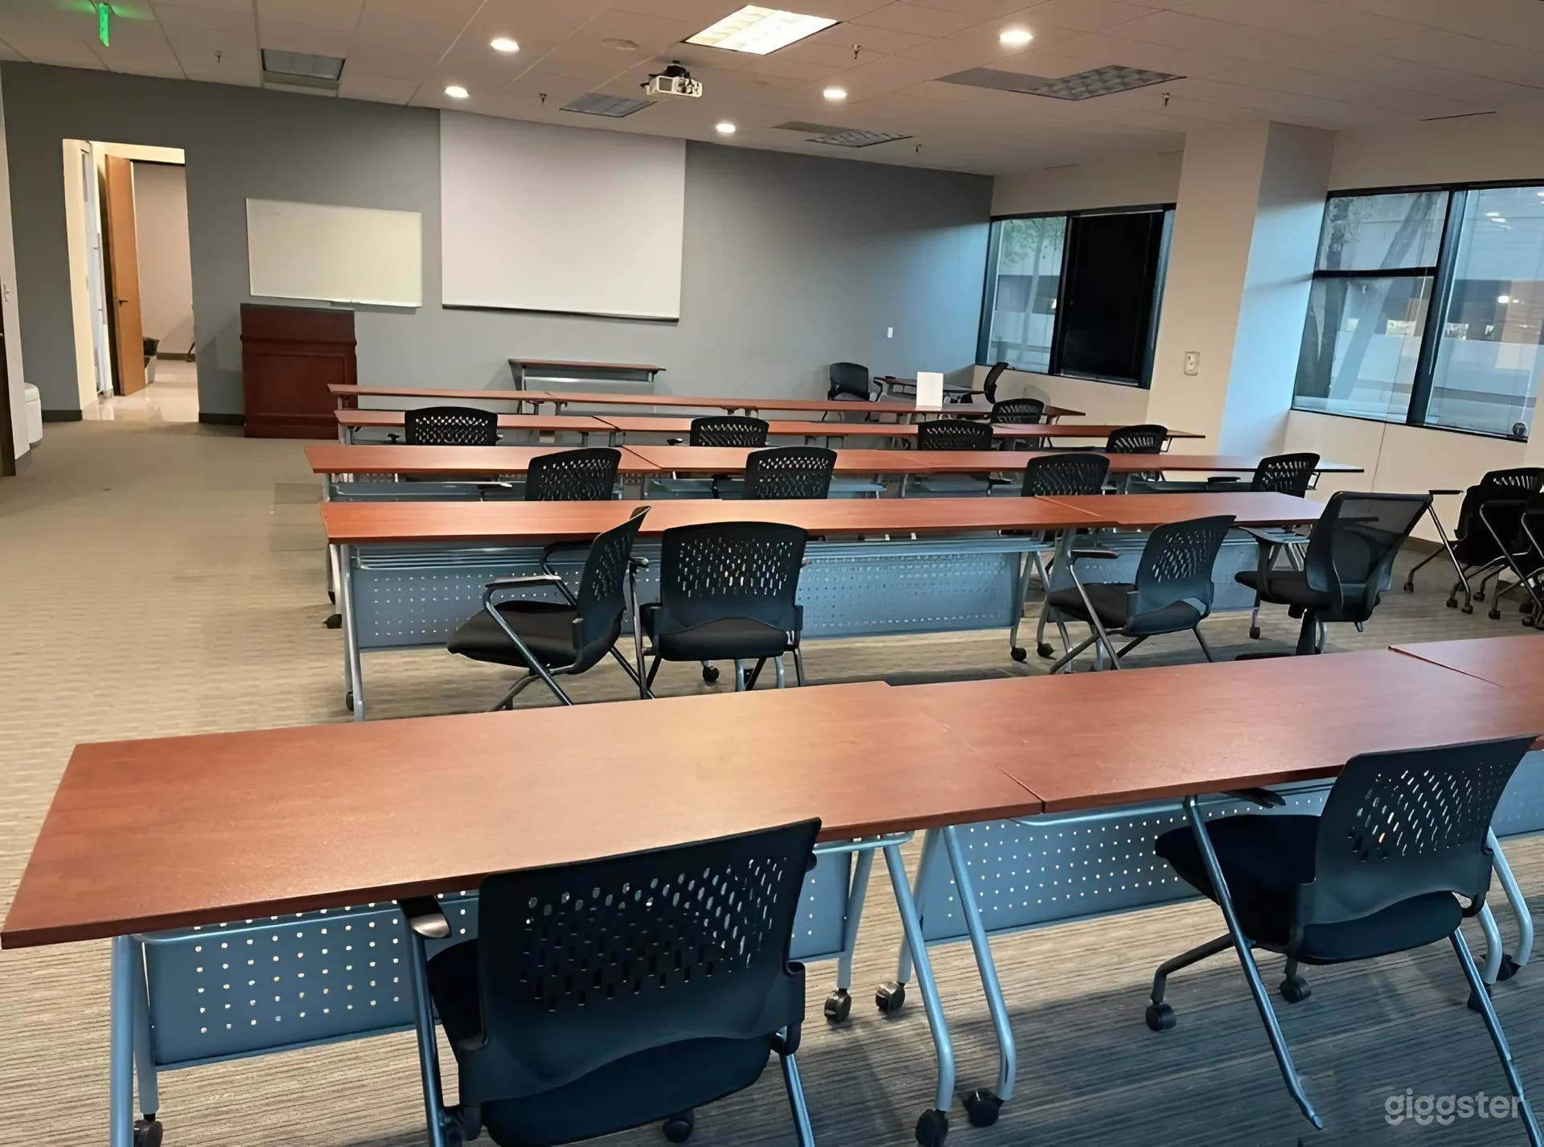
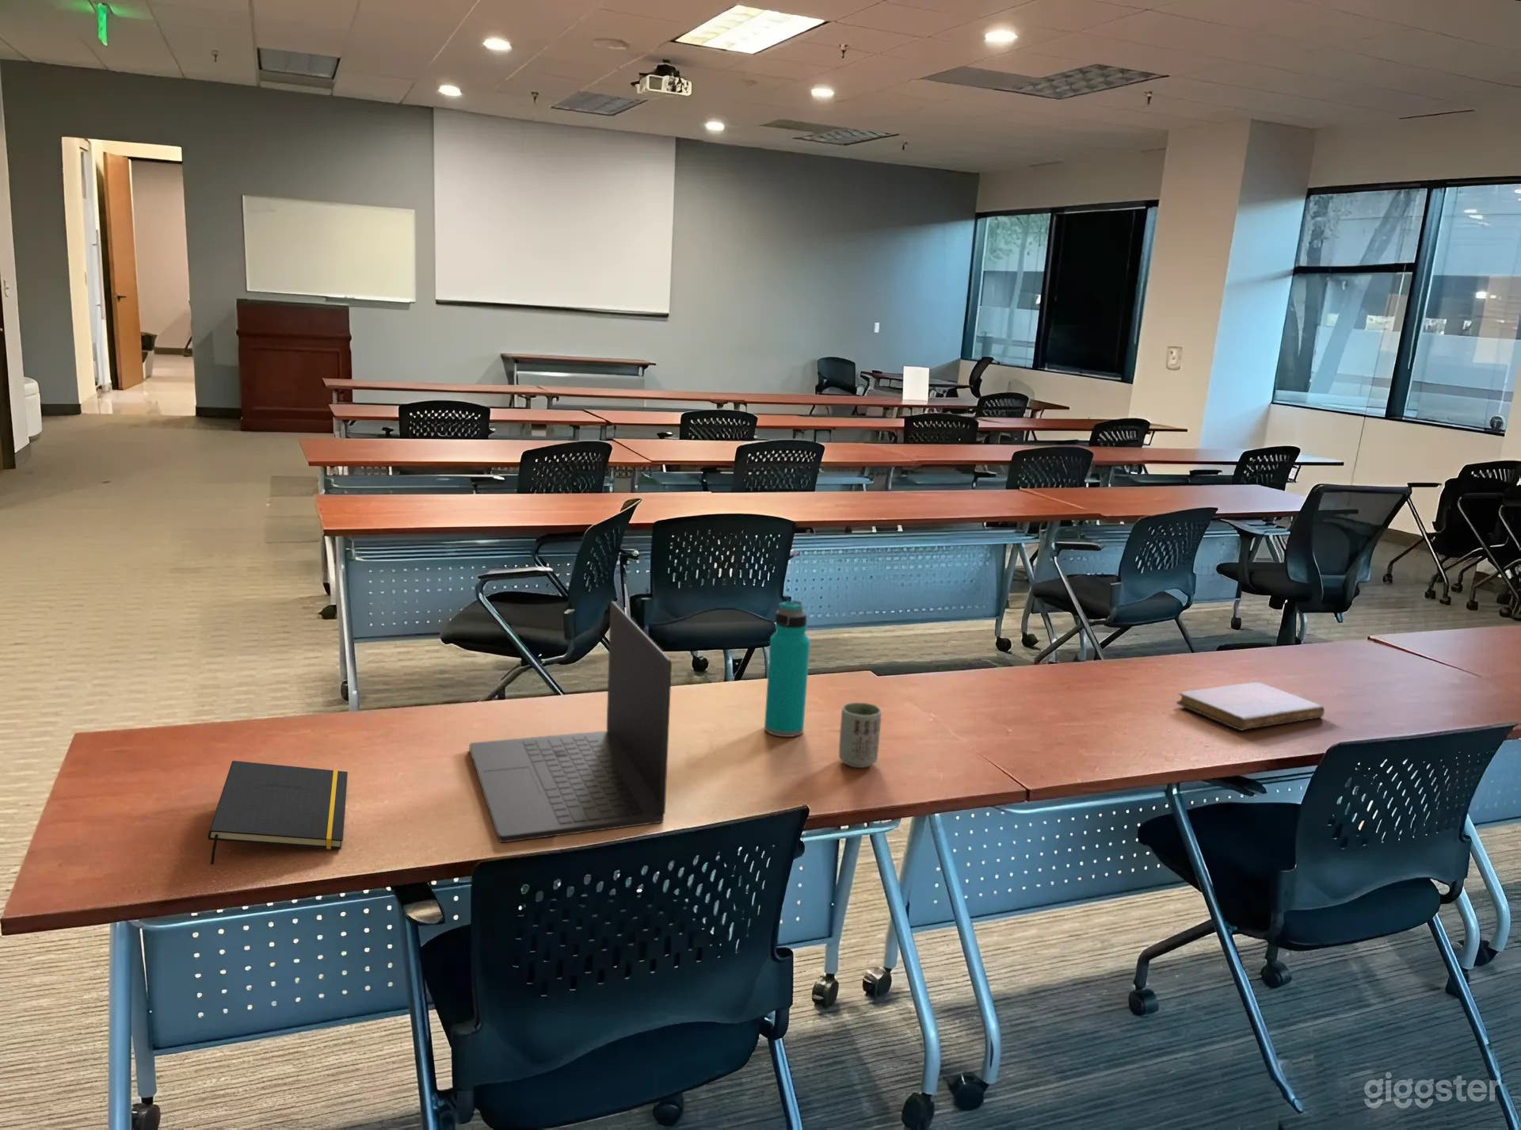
+ notebook (1250, 704)
+ notepad (284, 802)
+ cup (859, 736)
+ laptop (567, 734)
+ water bottle (788, 666)
